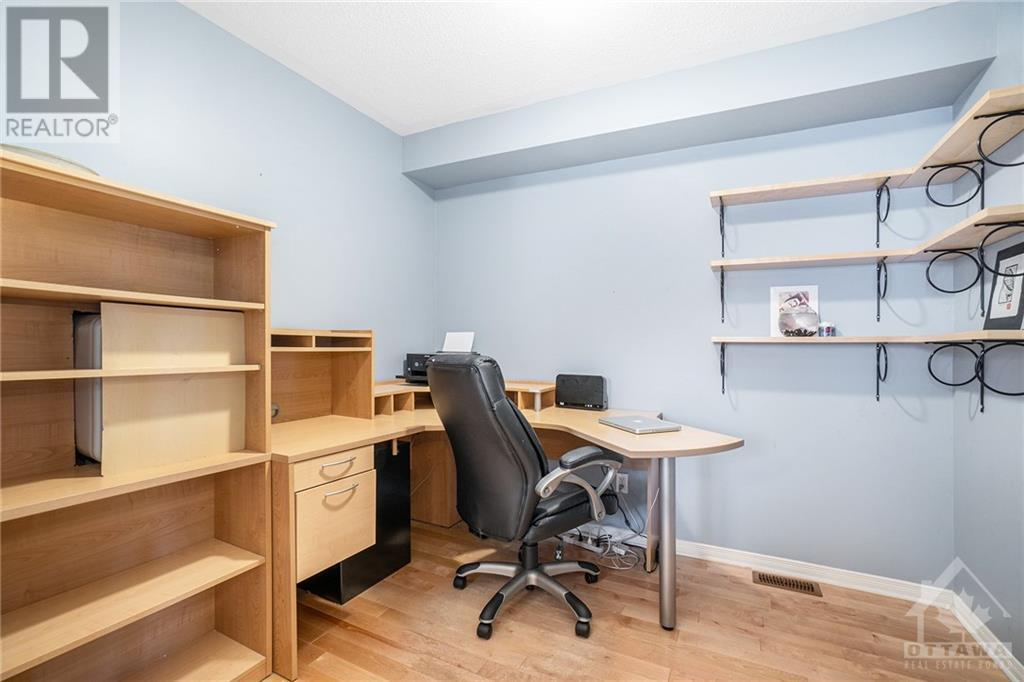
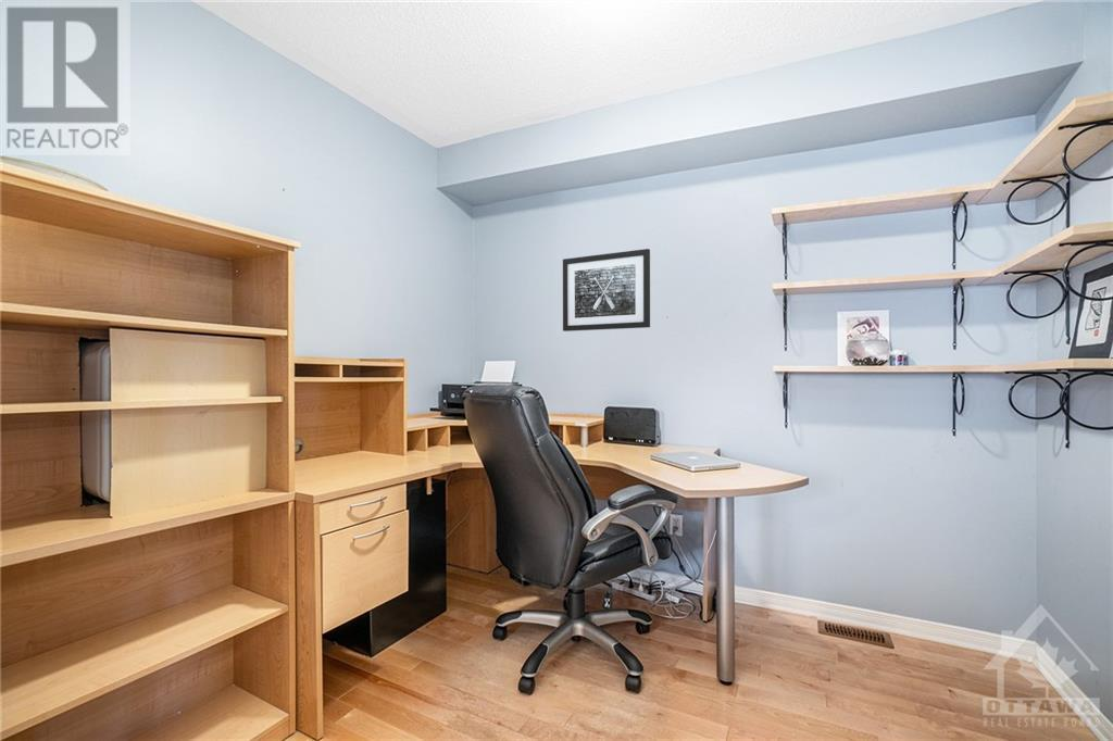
+ wall art (604, 291)
